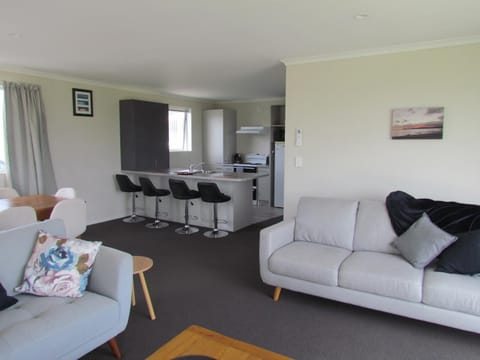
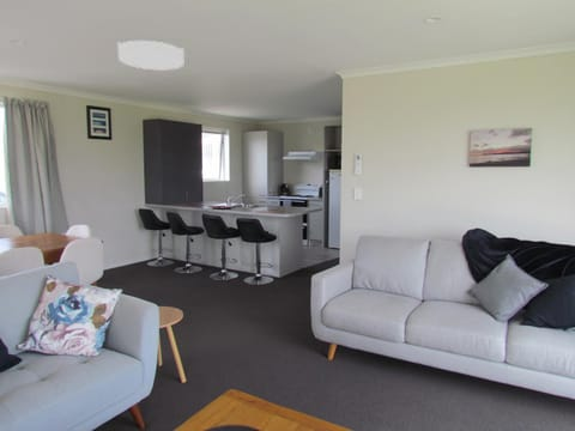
+ ceiling light (151, 54)
